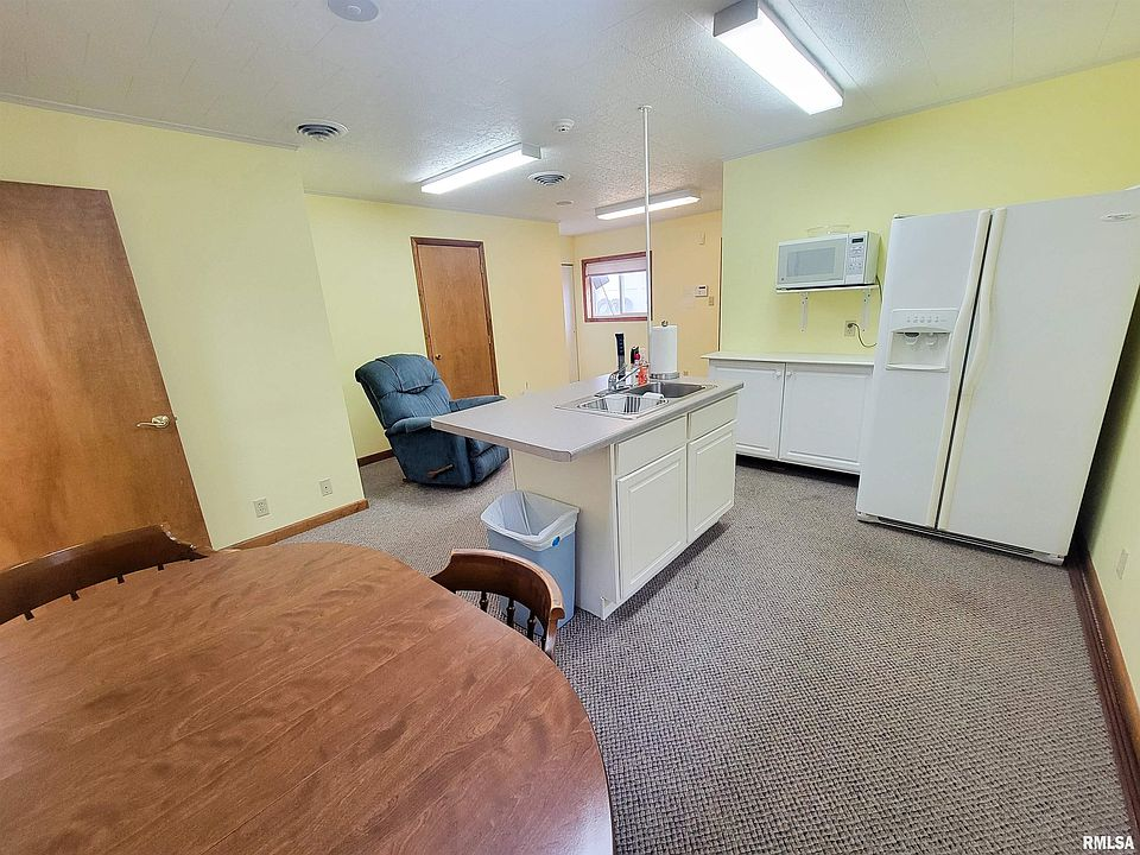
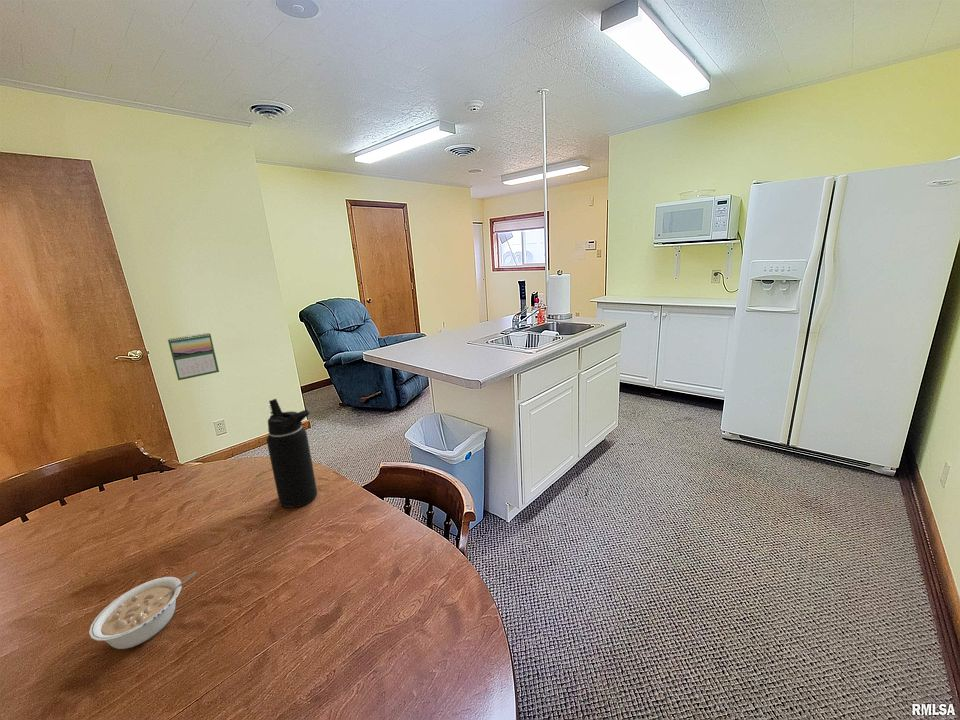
+ calendar (194, 355)
+ water bottle (293, 452)
+ legume (144, 611)
